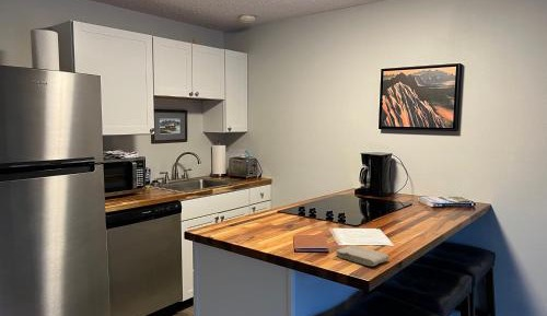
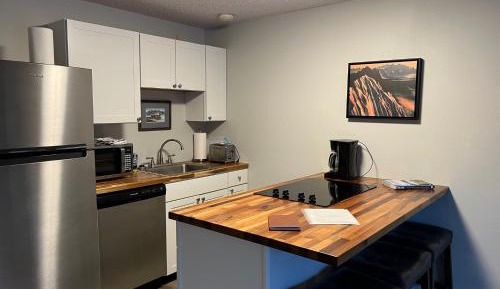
- washcloth (361, 254)
